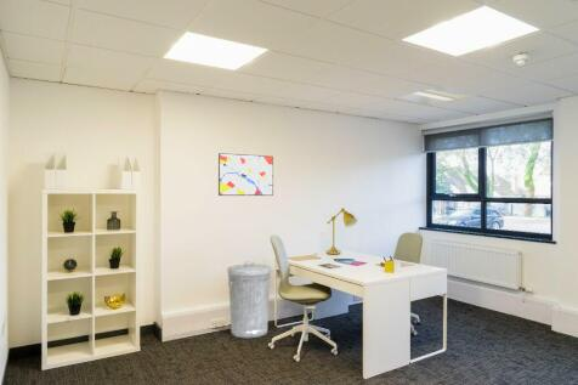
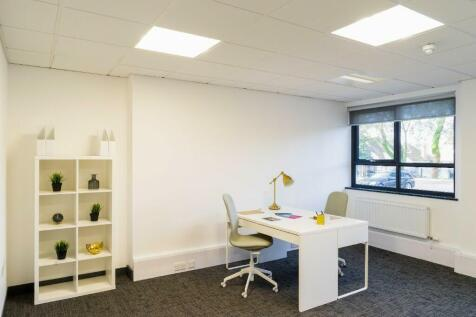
- trash can (249, 296)
- wall art (246, 175)
